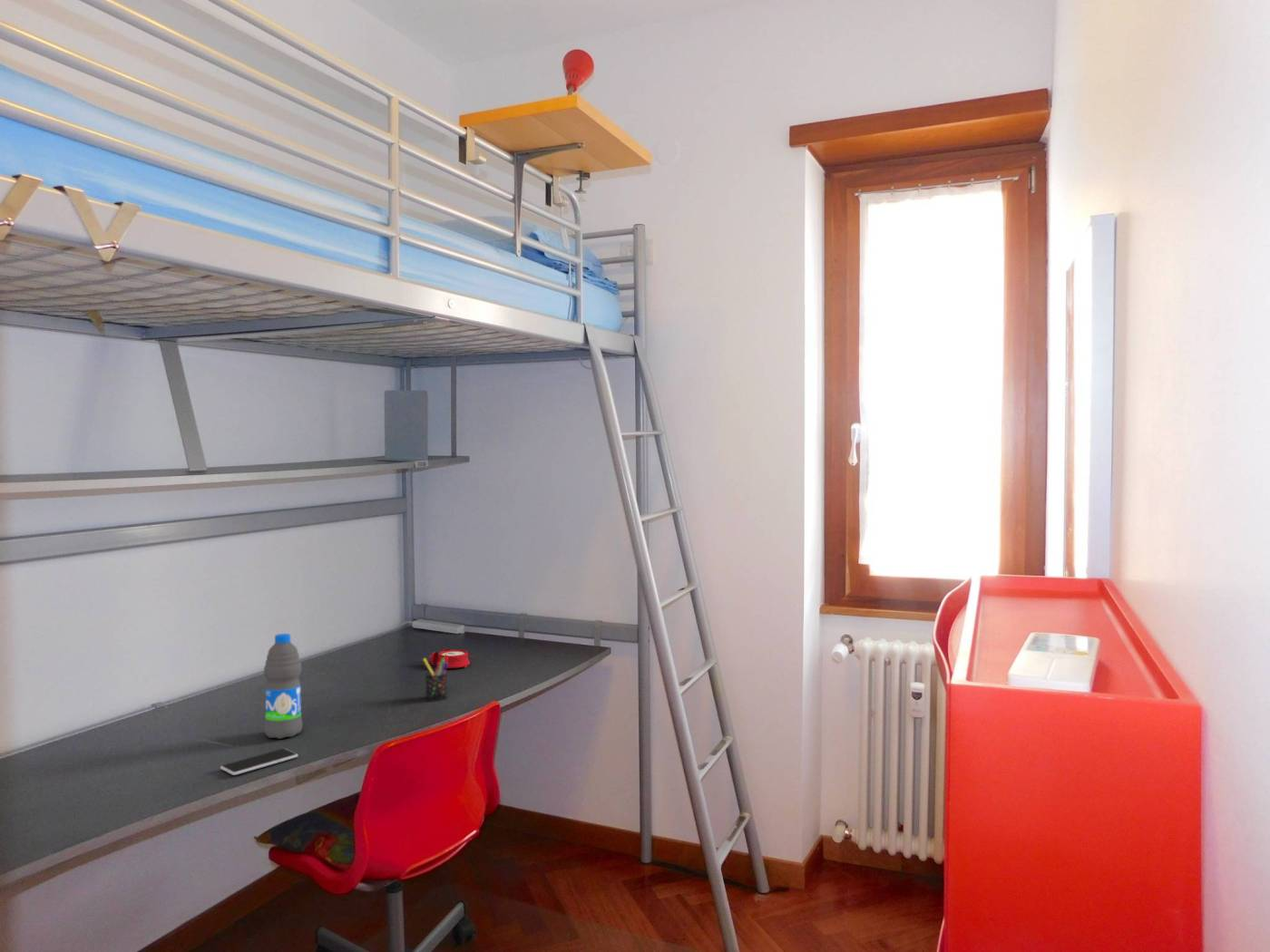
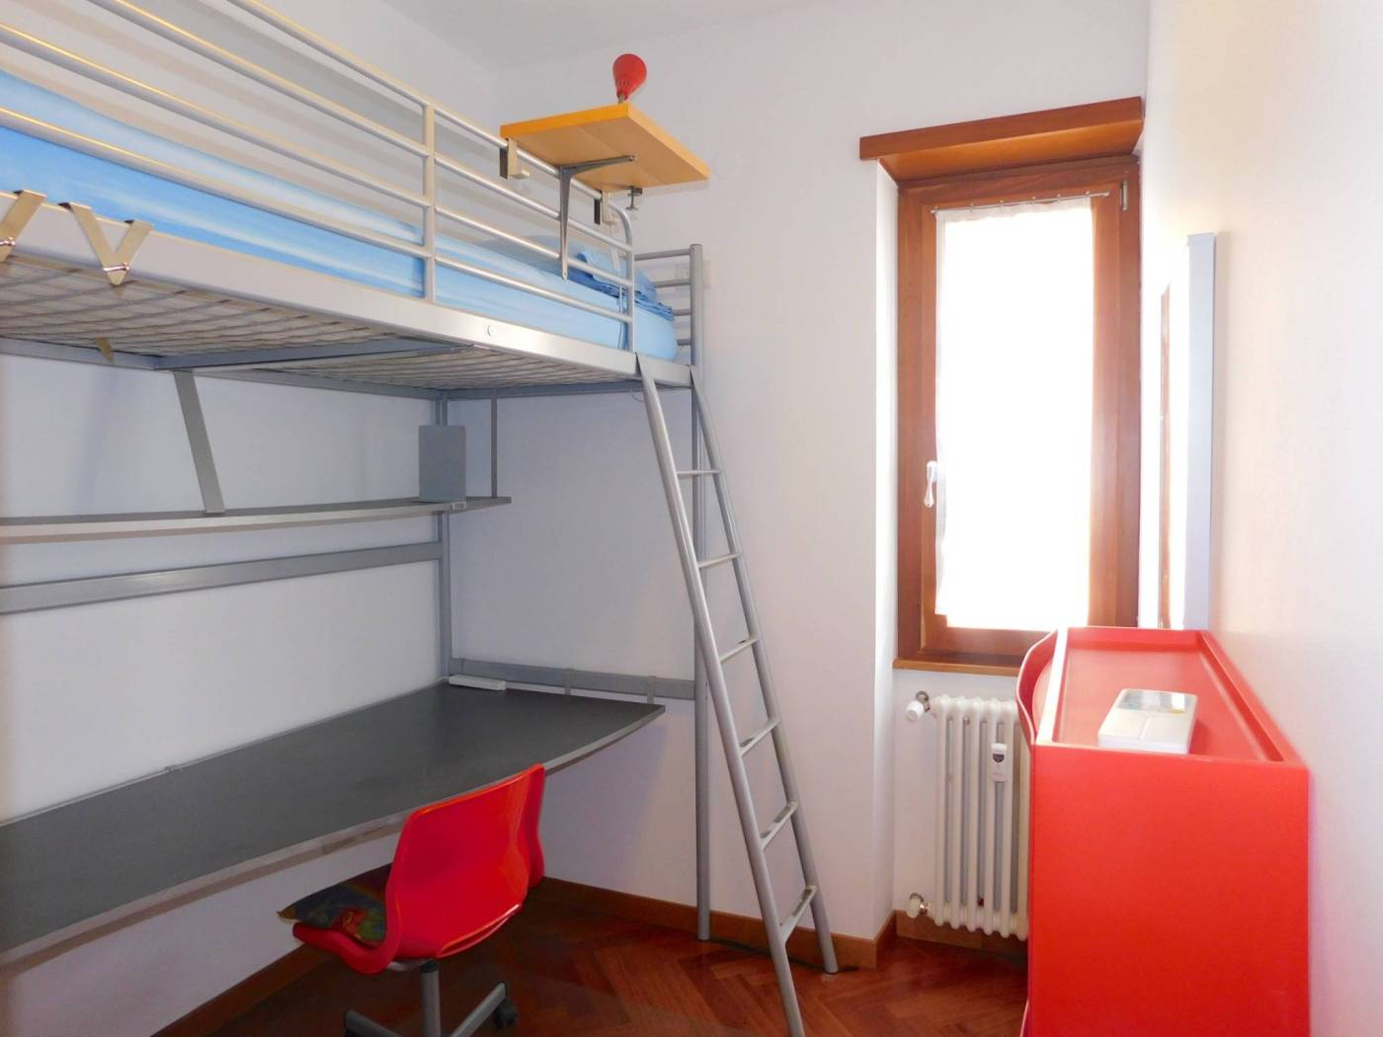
- pen holder (438, 675)
- smartphone (259, 761)
- alarm clock (449, 658)
- water bottle (283, 684)
